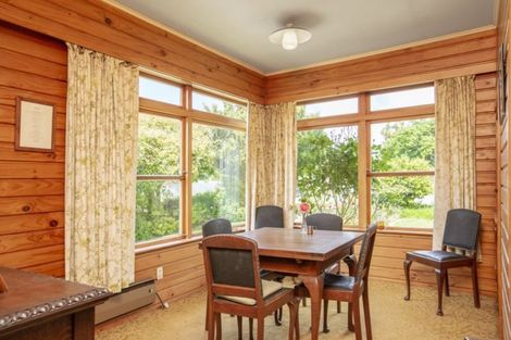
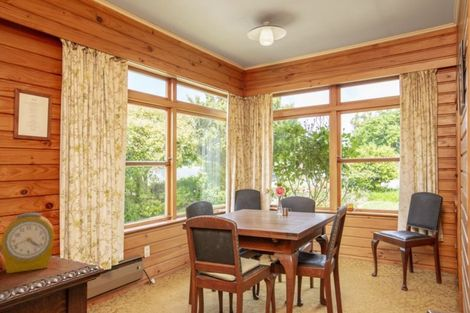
+ alarm clock (28, 240)
